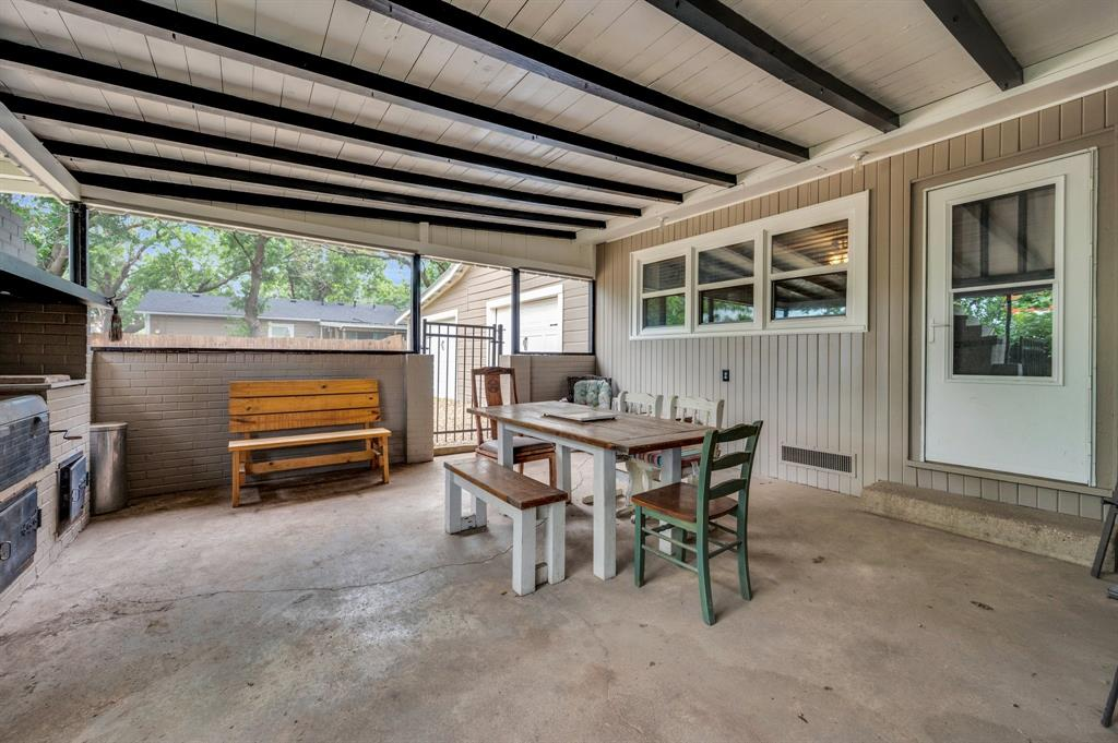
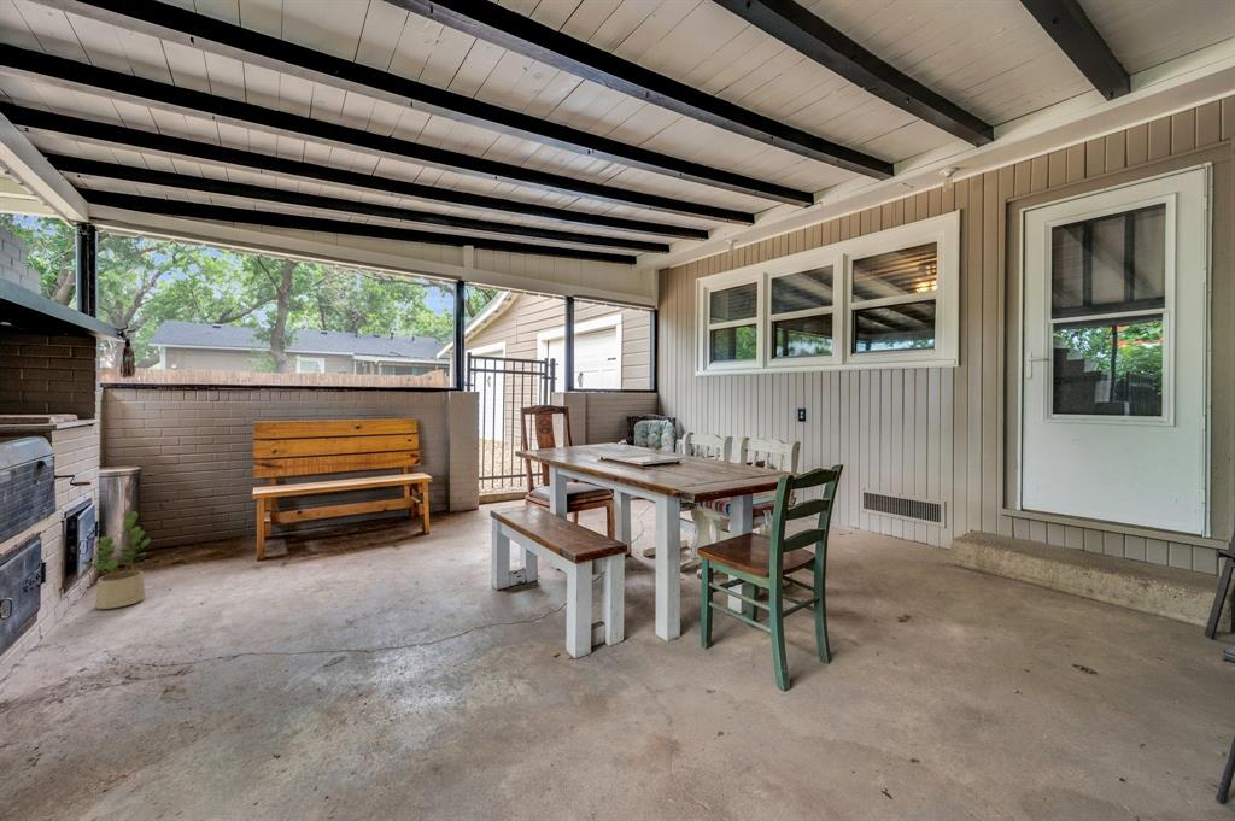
+ potted plant (115, 559)
